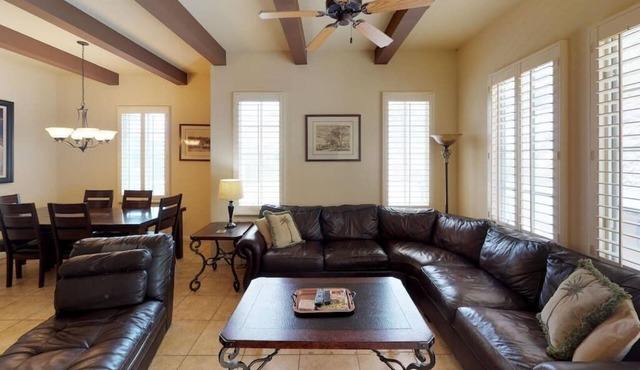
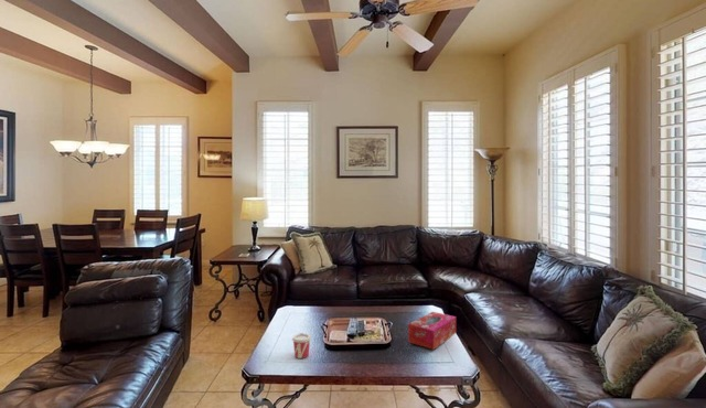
+ tissue box (432, 329)
+ cup (301, 345)
